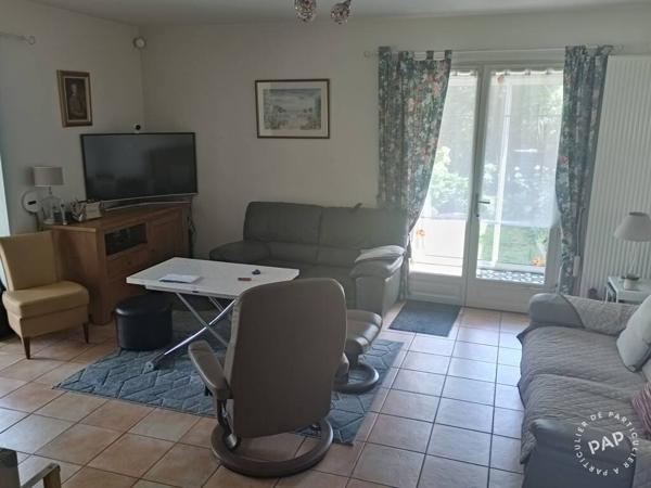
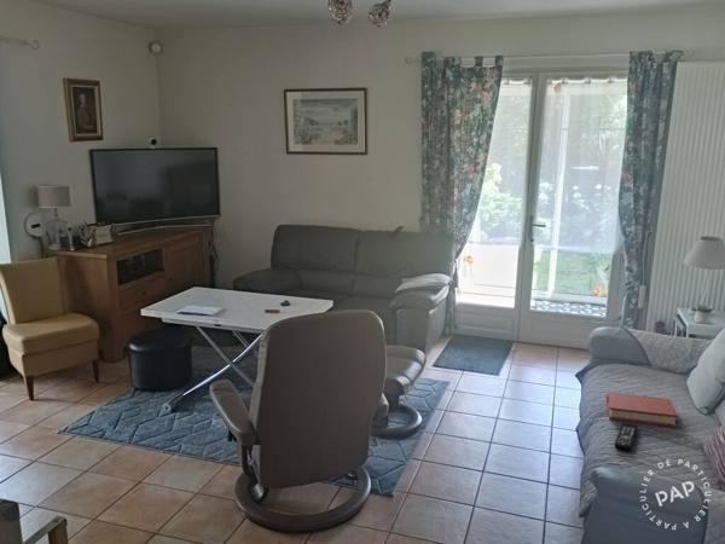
+ hardback book (639, 409)
+ remote control (626, 436)
